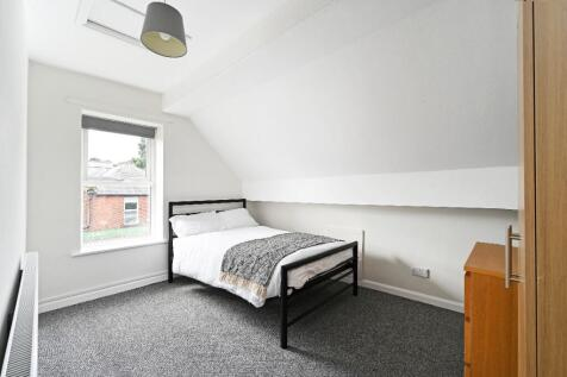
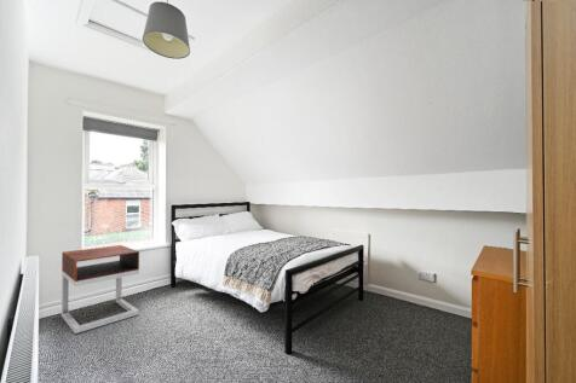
+ nightstand (100, 280)
